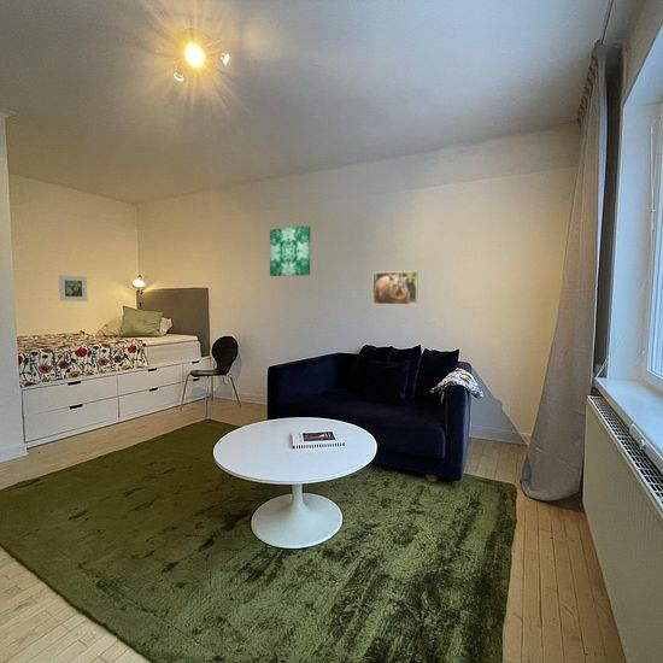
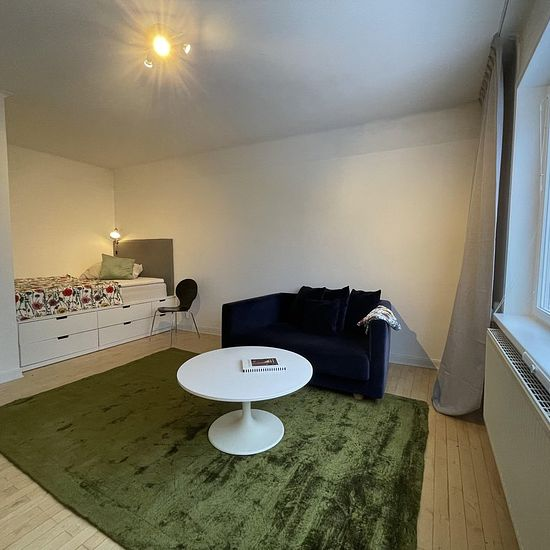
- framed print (394, 288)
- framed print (72, 288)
- wall art (289, 252)
